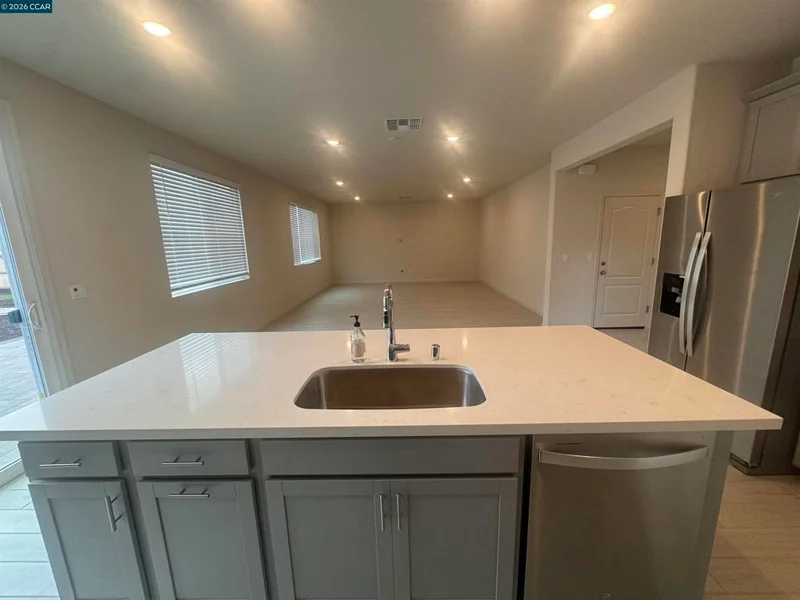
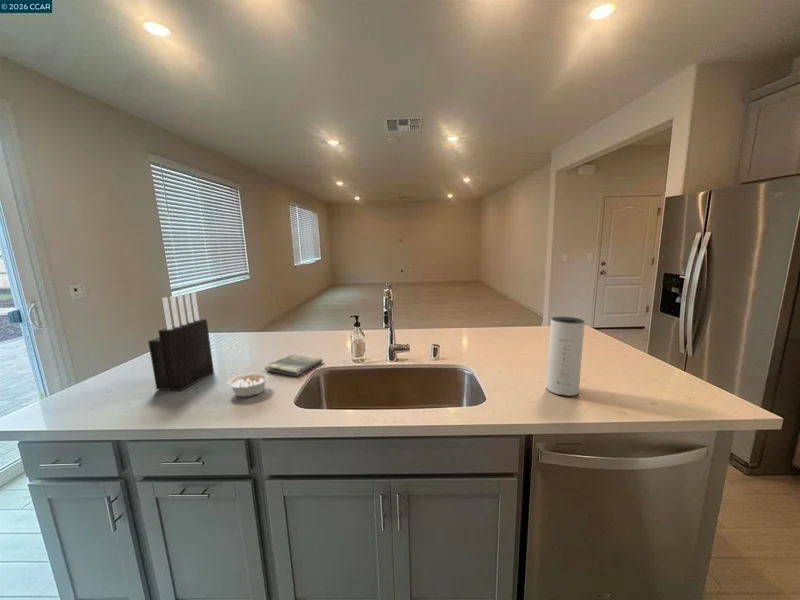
+ knife block (177, 338)
+ legume (247, 384)
+ dish towel (294, 363)
+ speaker (564, 354)
